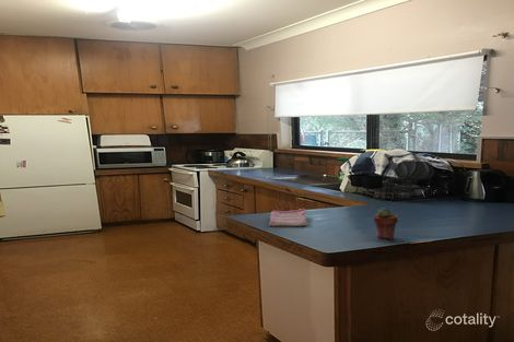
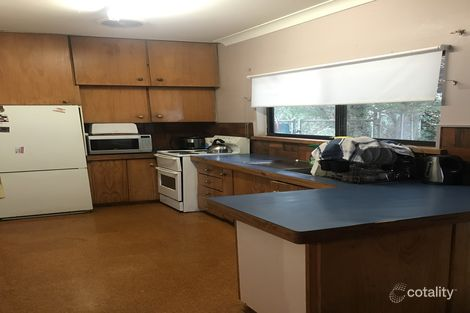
- potted succulent (385, 222)
- dish towel (288, 216)
